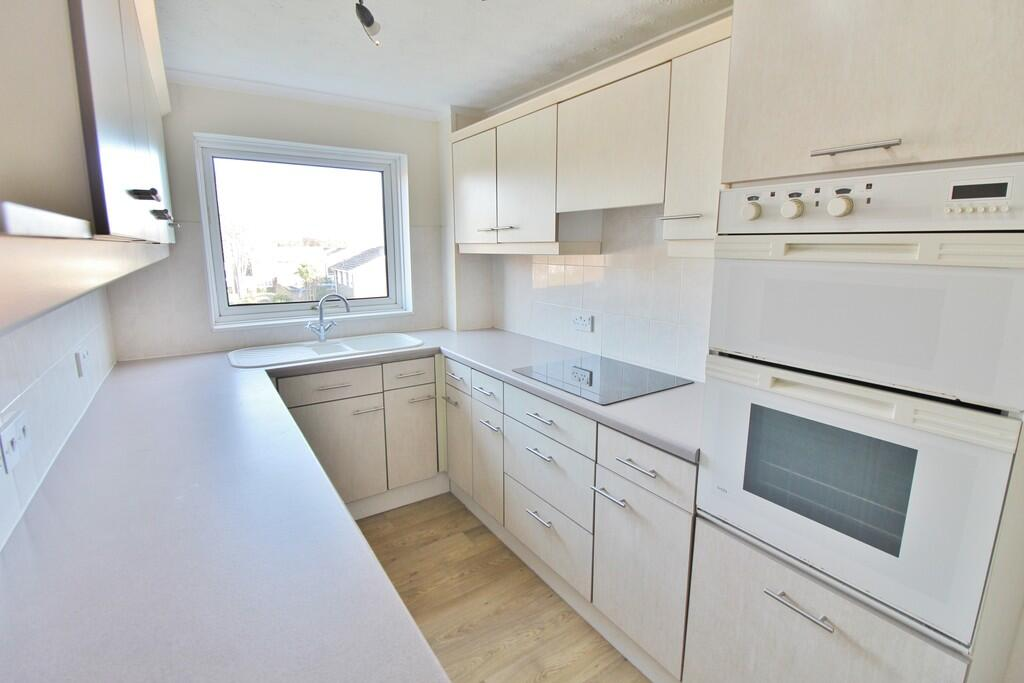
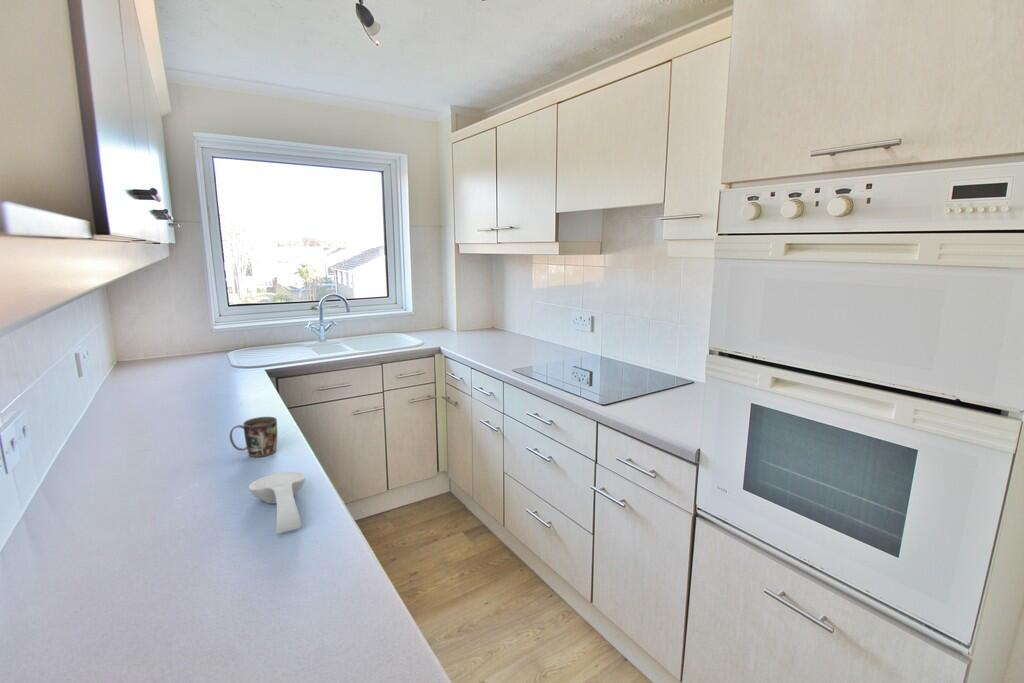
+ spoon rest (281, 492)
+ mug (254, 437)
